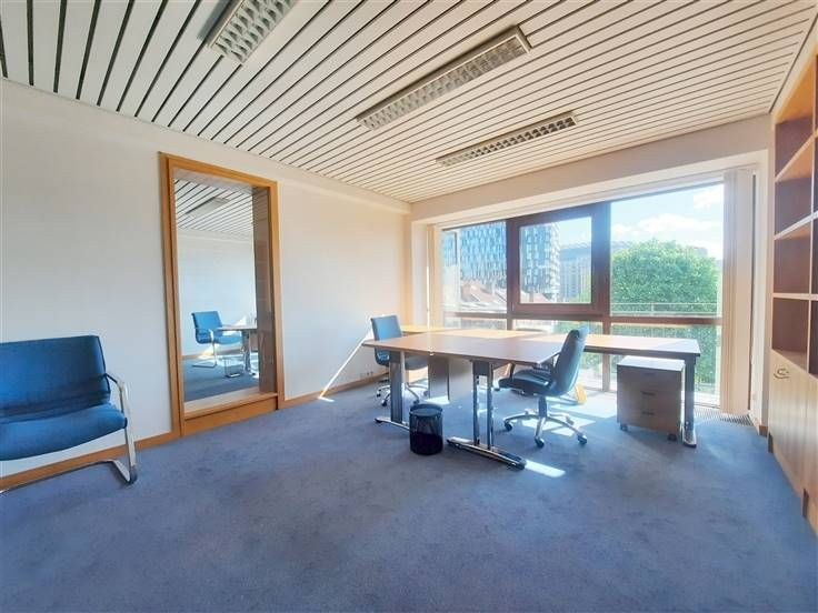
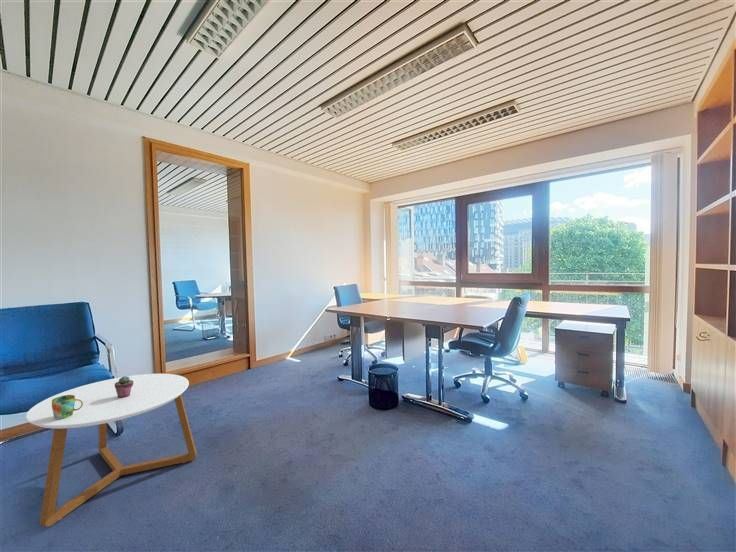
+ potted succulent (124, 386)
+ mug (67, 406)
+ coffee table (116, 420)
